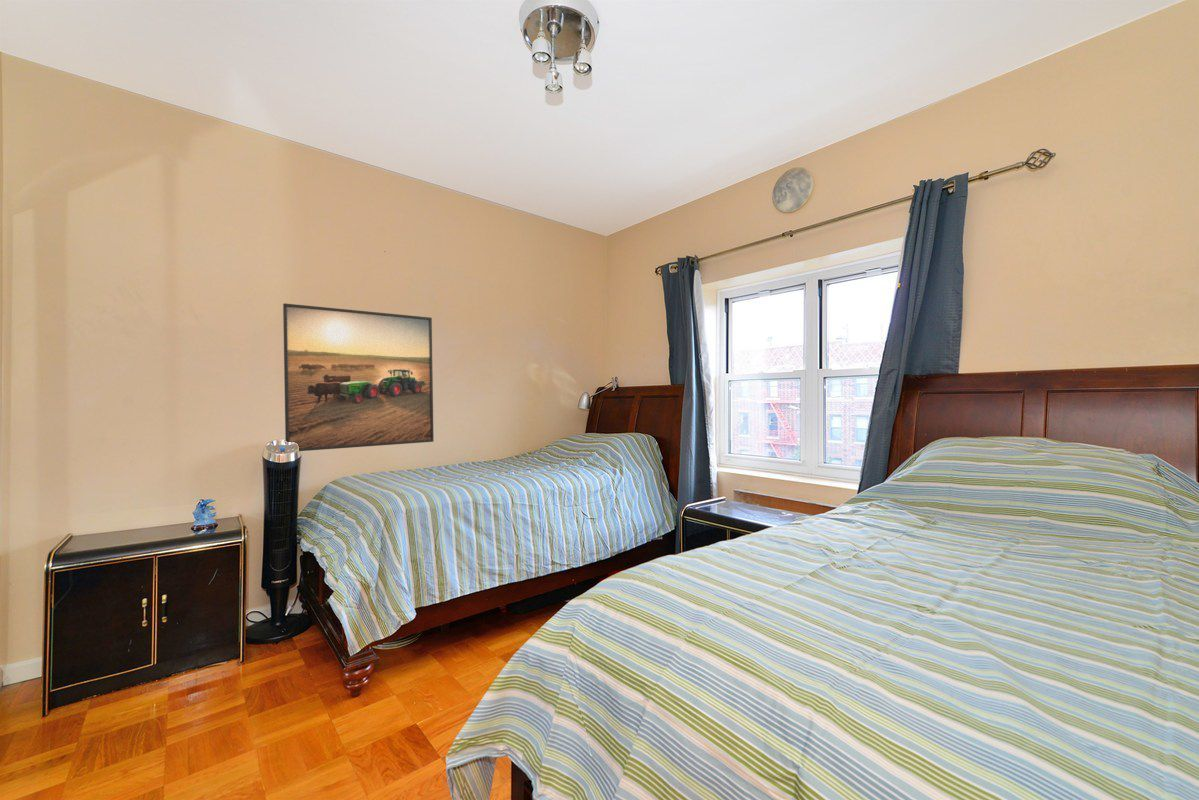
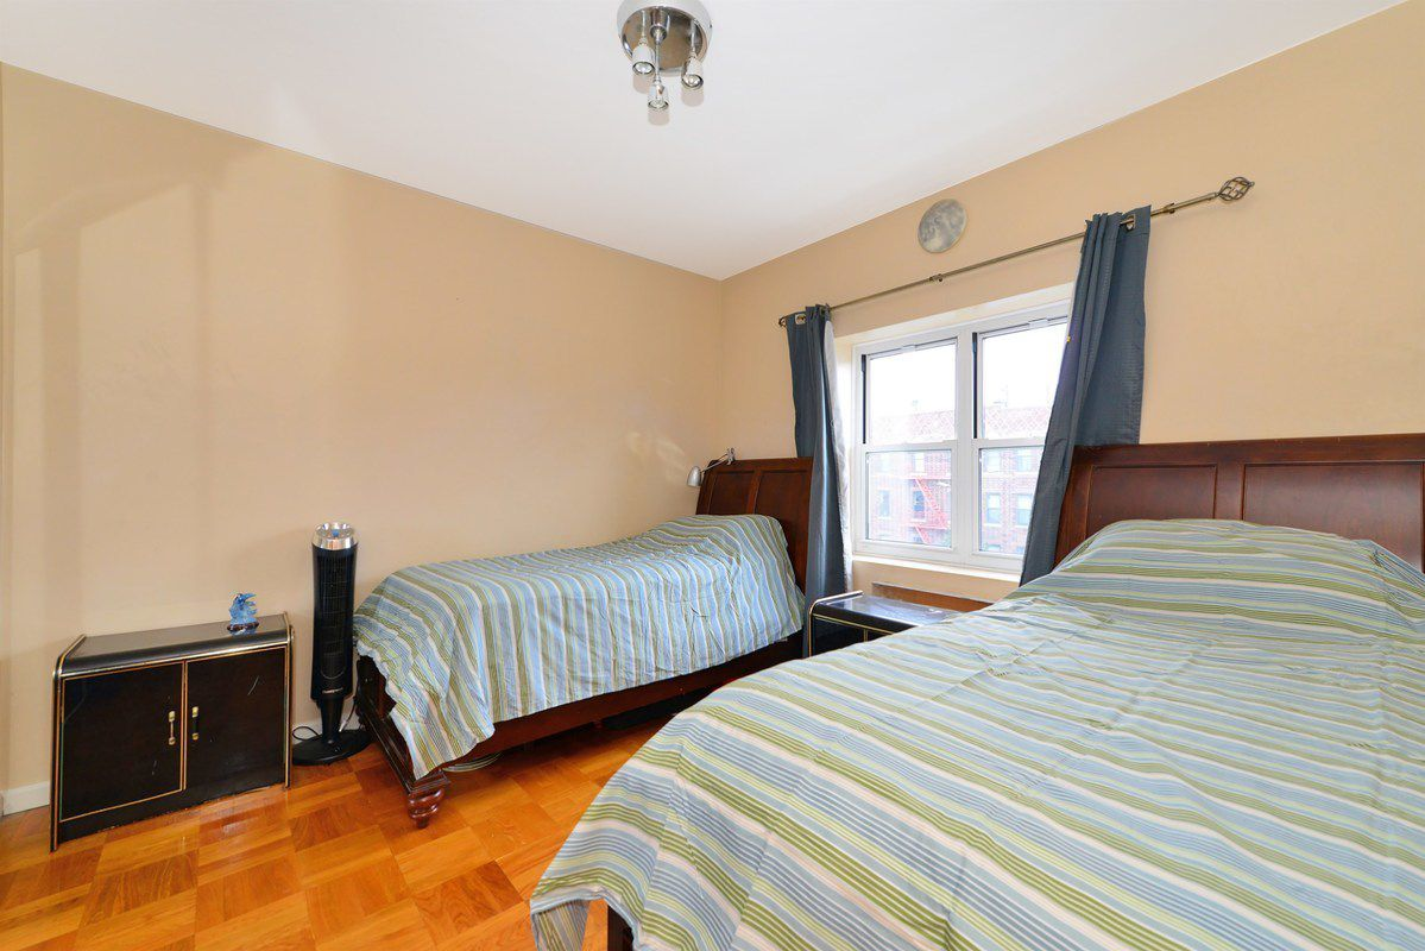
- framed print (365, 378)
